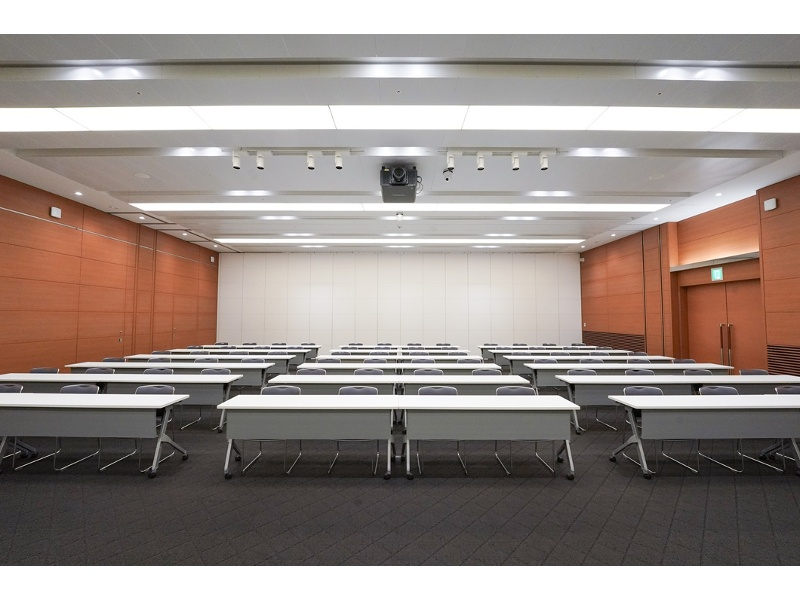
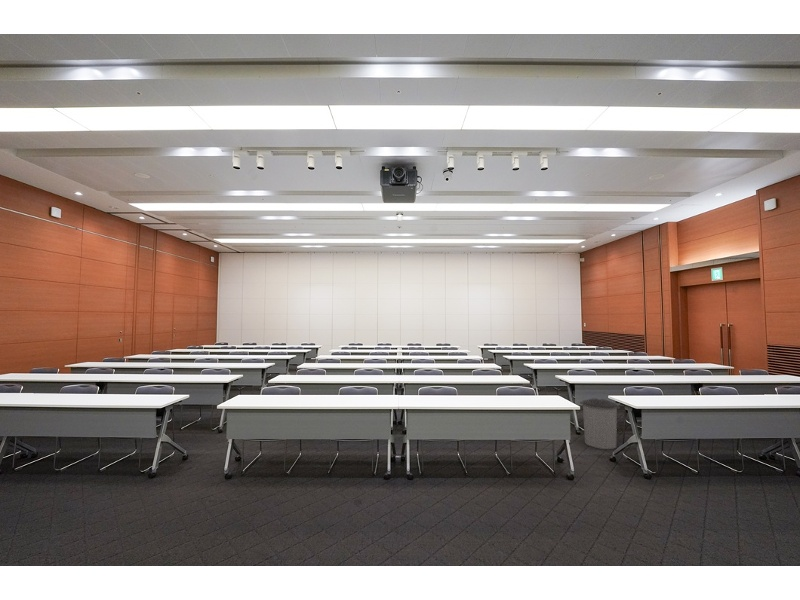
+ trash can (599, 421)
